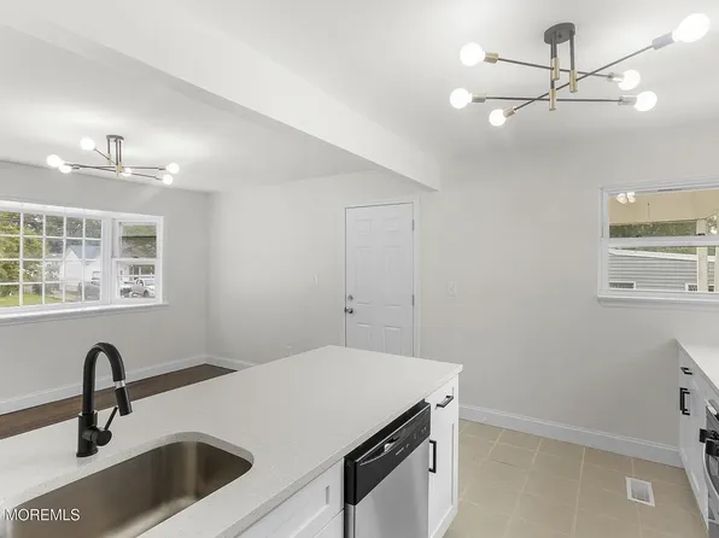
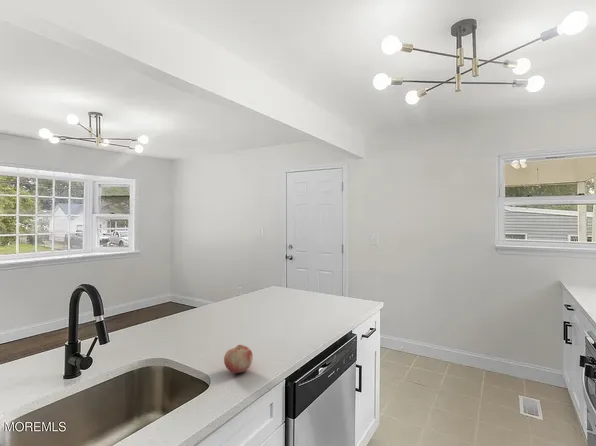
+ fruit (238, 359)
